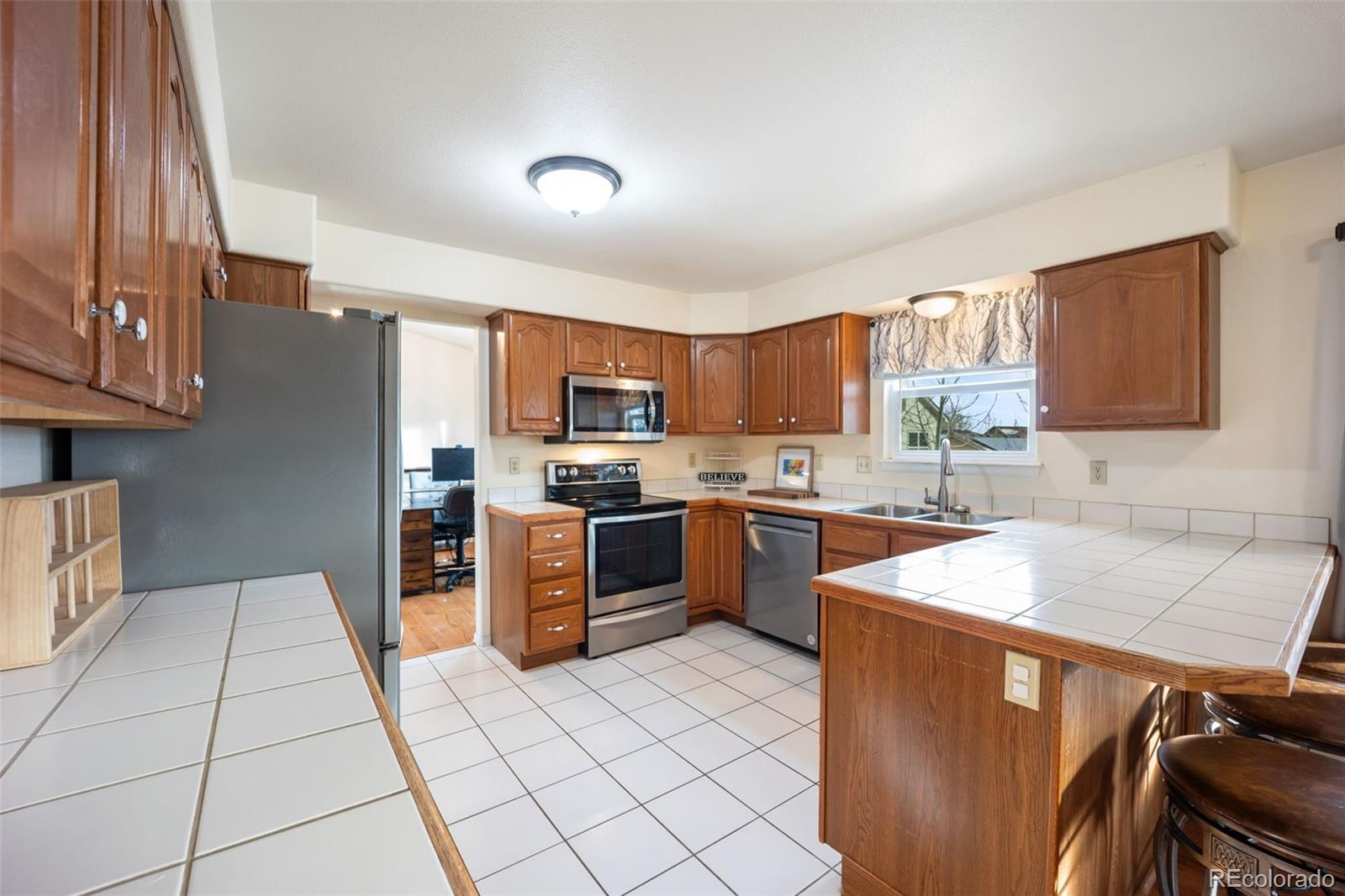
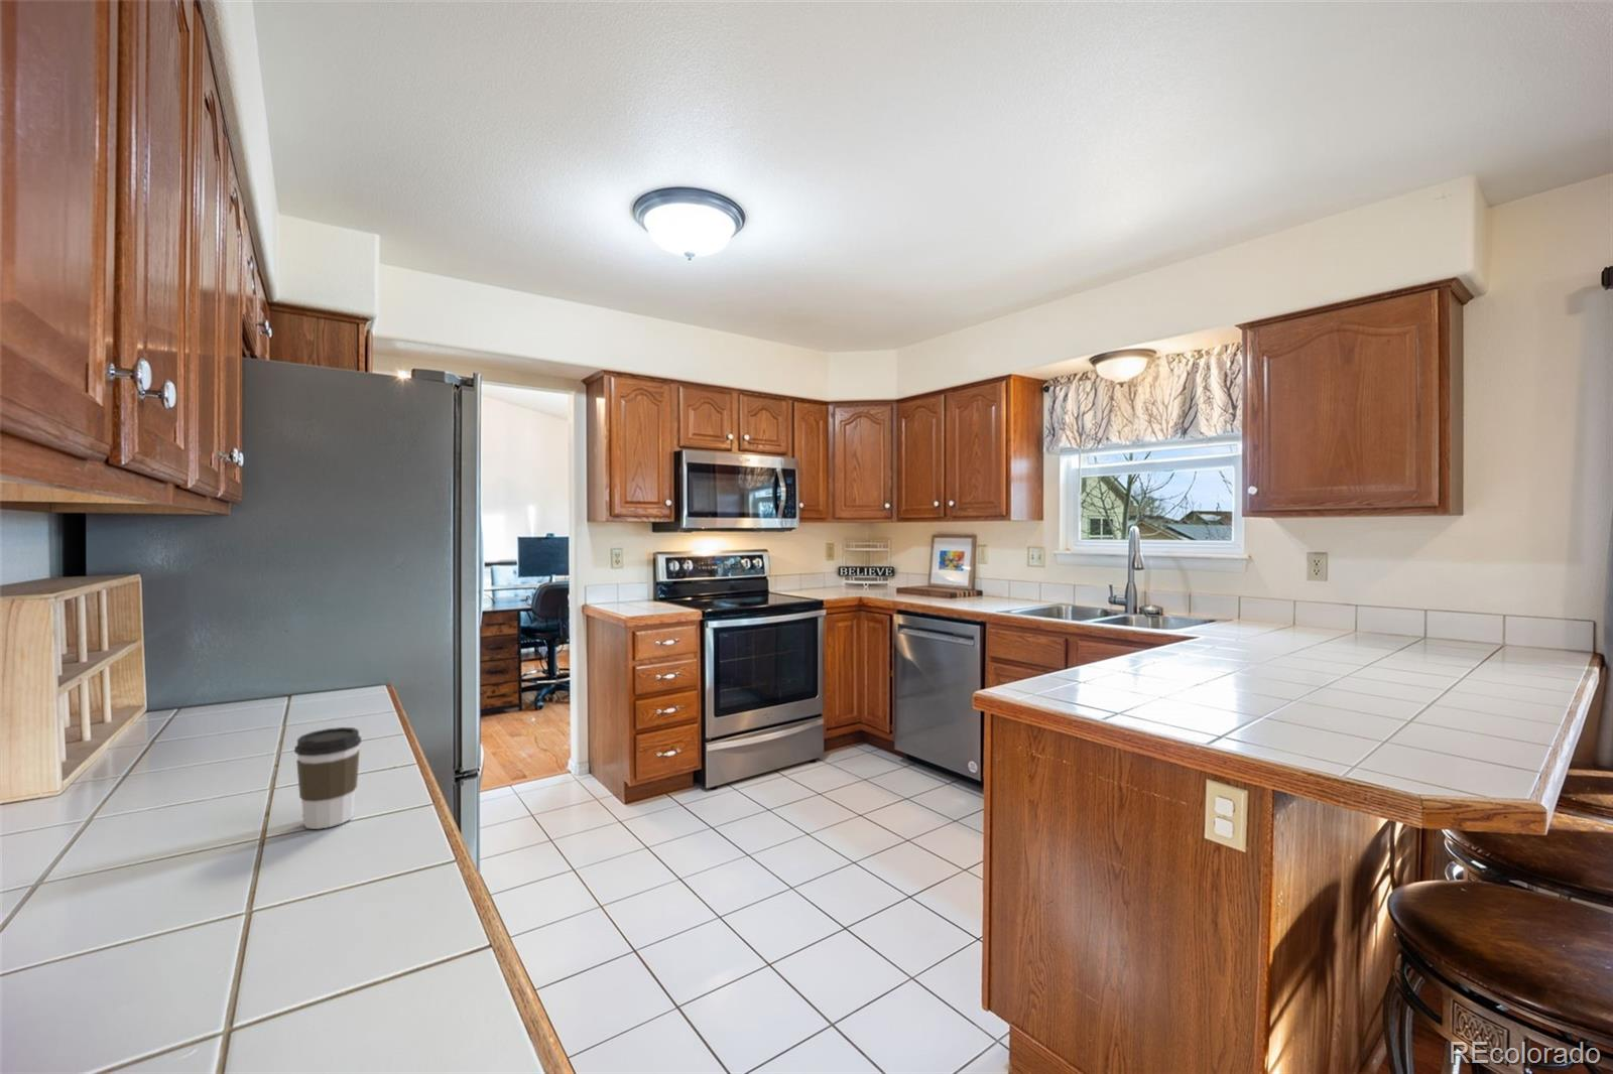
+ coffee cup (329, 777)
